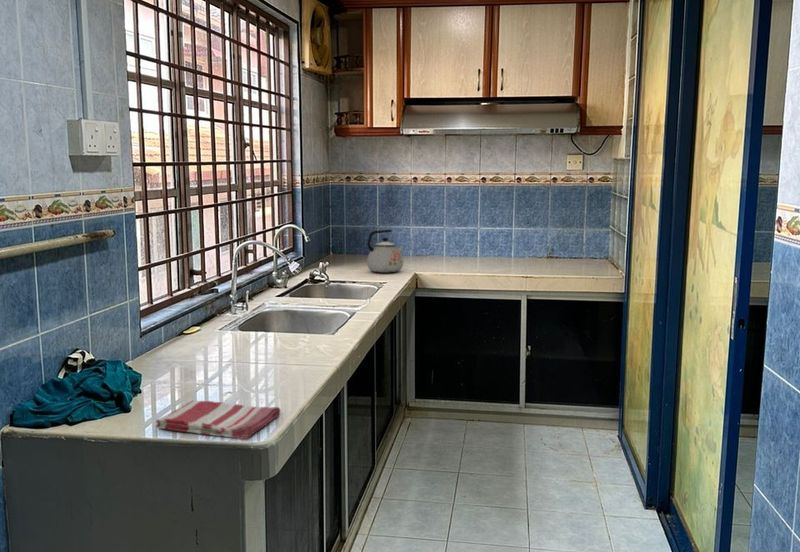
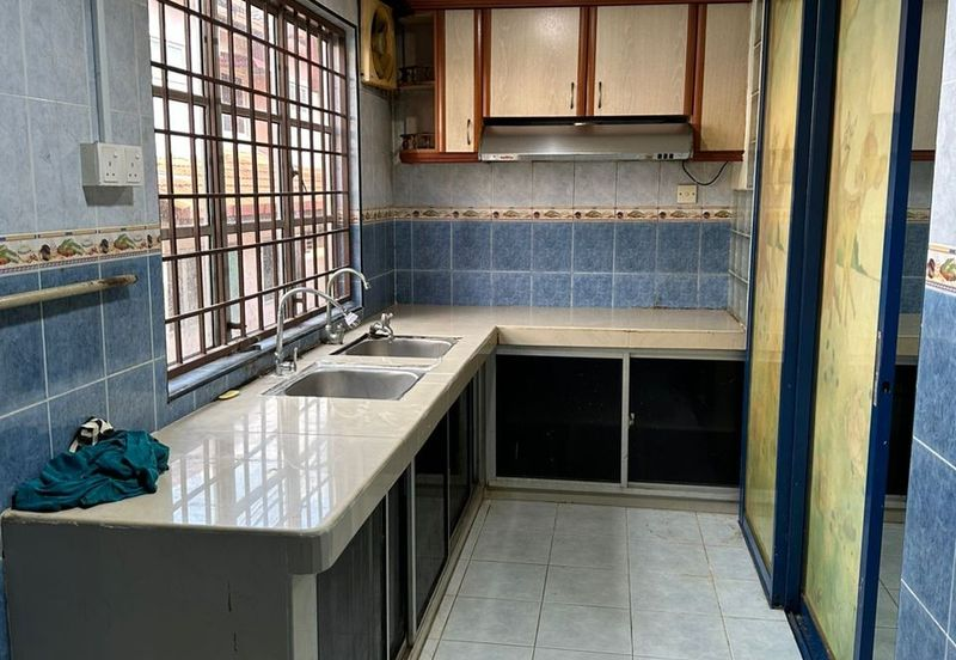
- dish towel (219, 416)
- kettle (385, 250)
